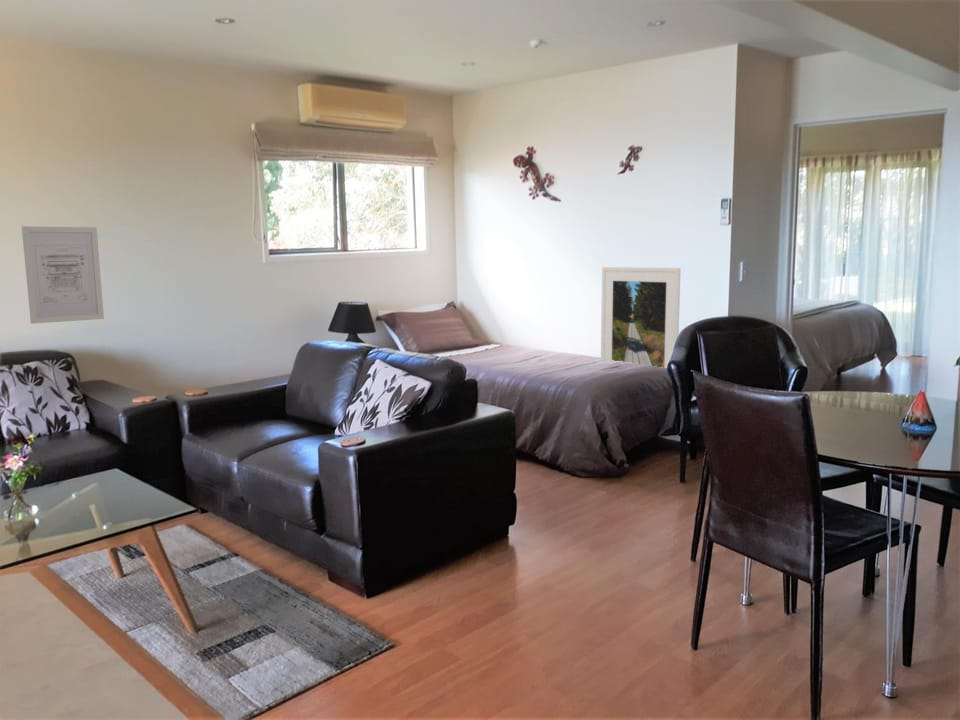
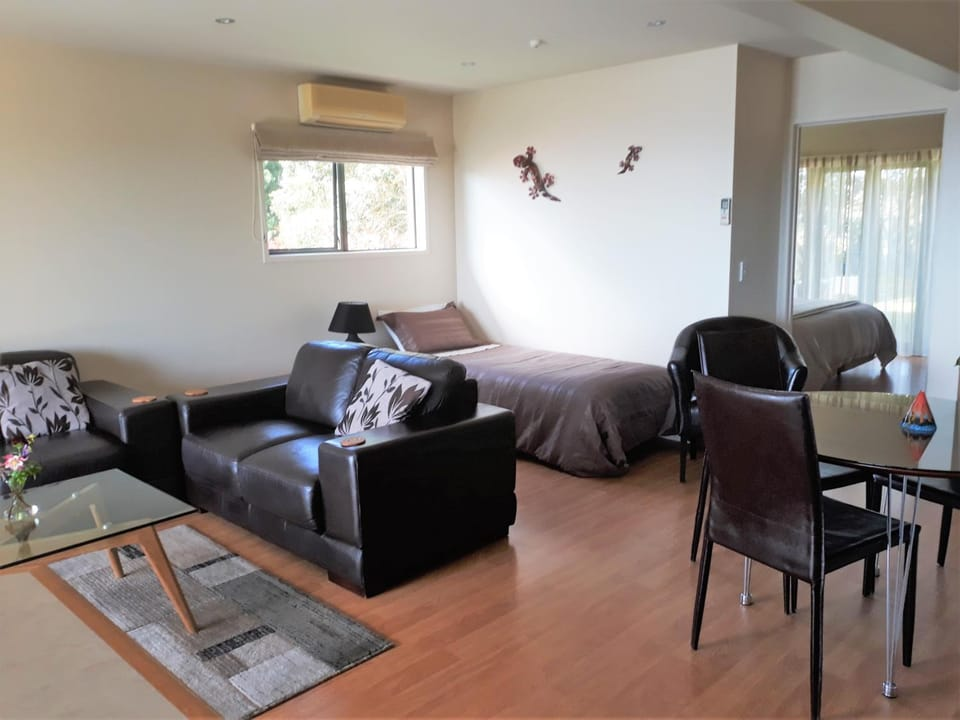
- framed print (638, 324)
- wall art (64, 274)
